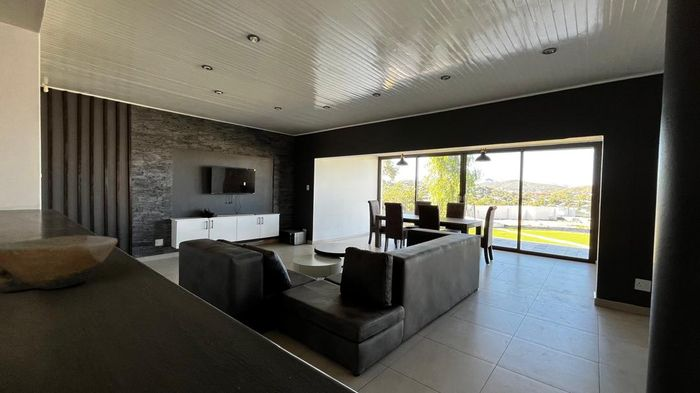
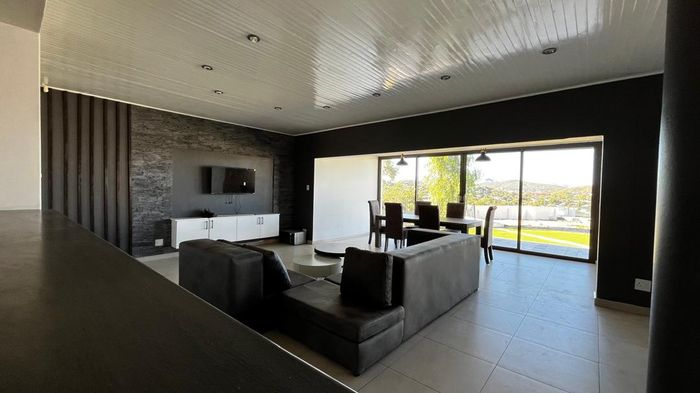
- bowl (55, 261)
